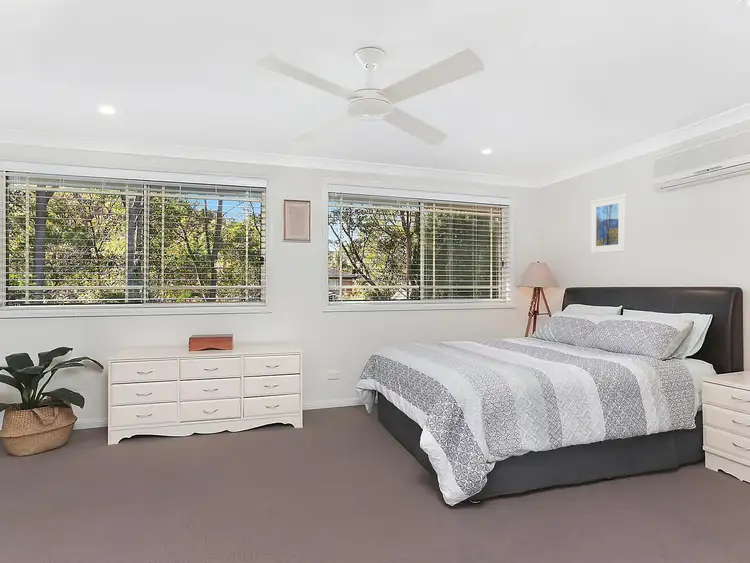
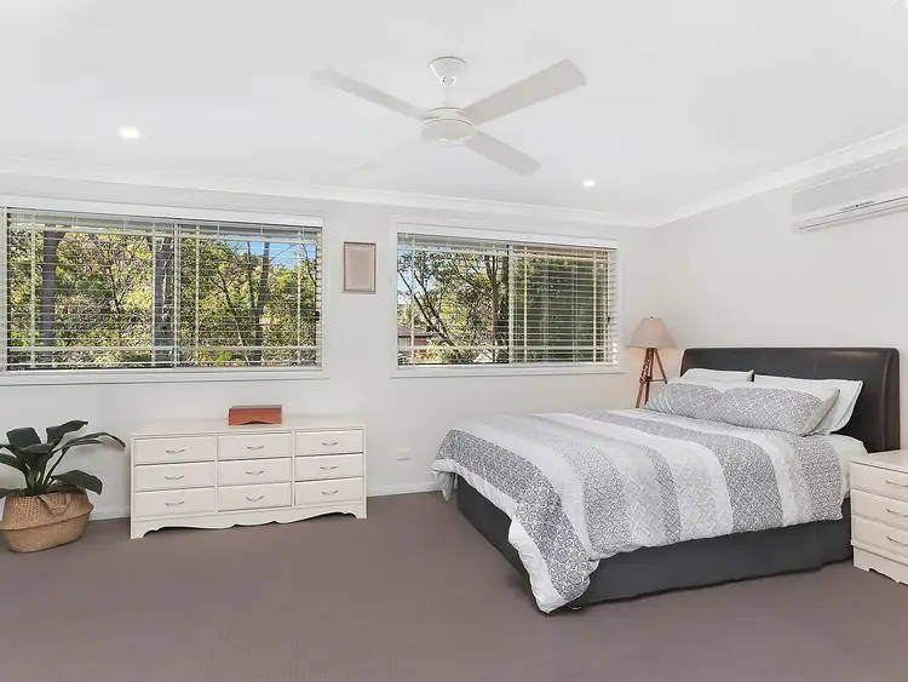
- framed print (607, 225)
